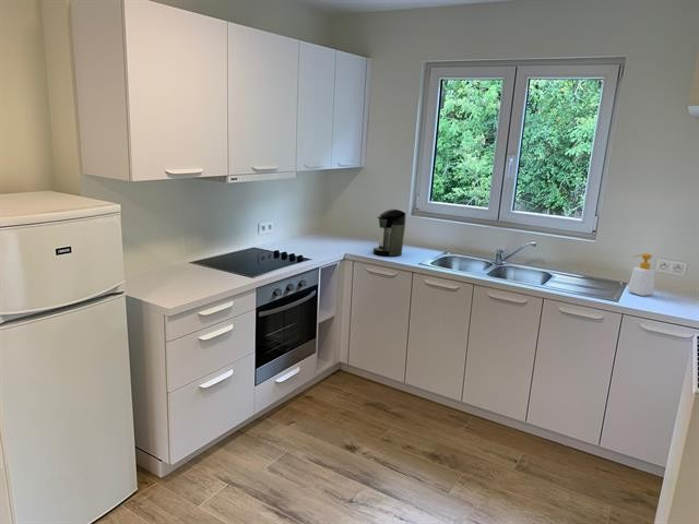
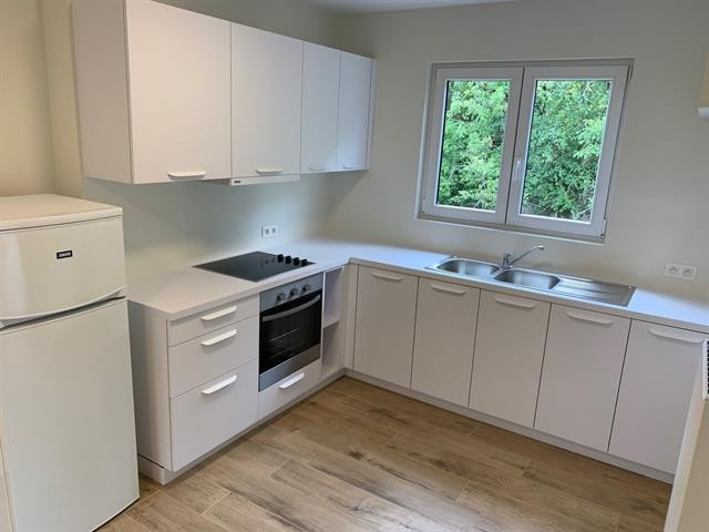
- coffee maker (387, 229)
- soap bottle (640, 273)
